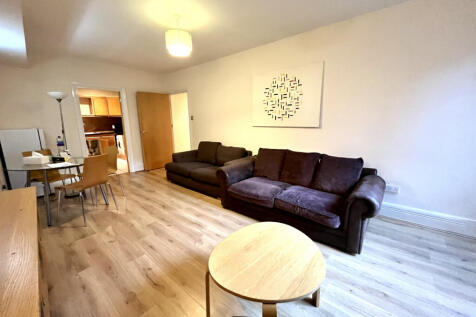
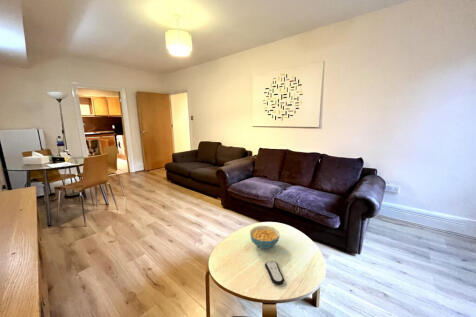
+ remote control (274, 272)
+ cereal bowl (264, 239)
